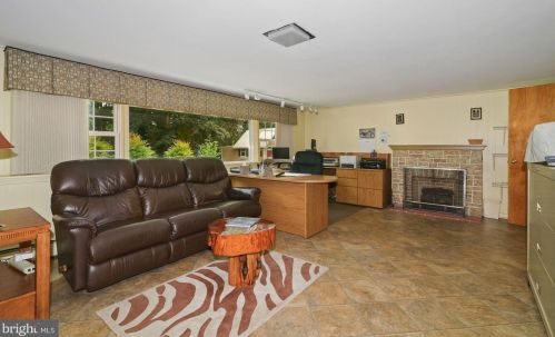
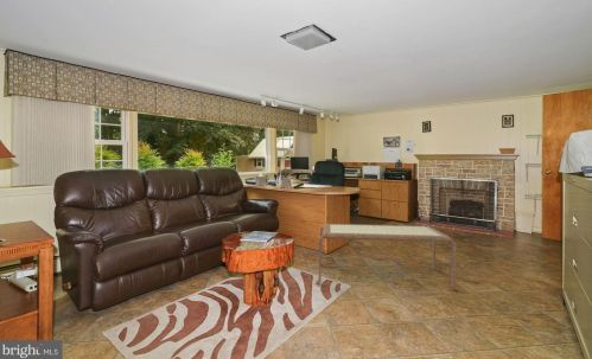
+ coffee table (380, 239)
